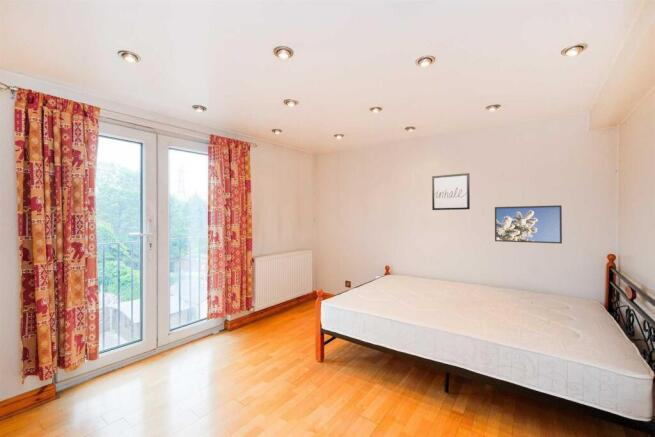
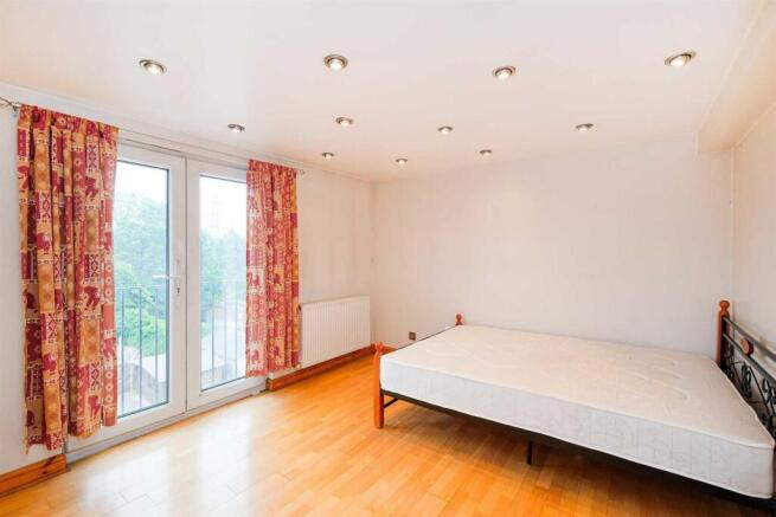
- wall art (450, 192)
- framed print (526, 224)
